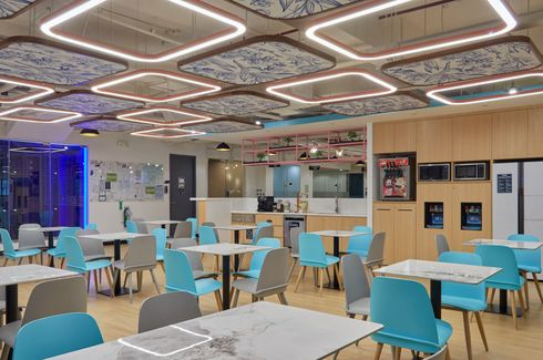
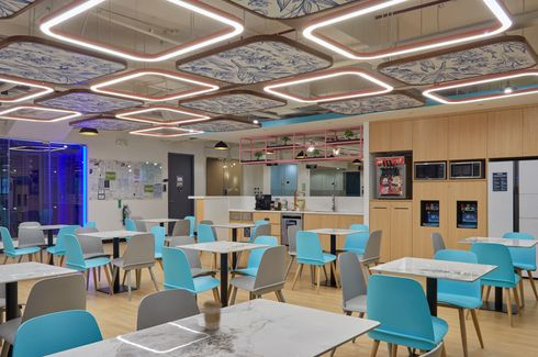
+ coffee cup (212, 314)
